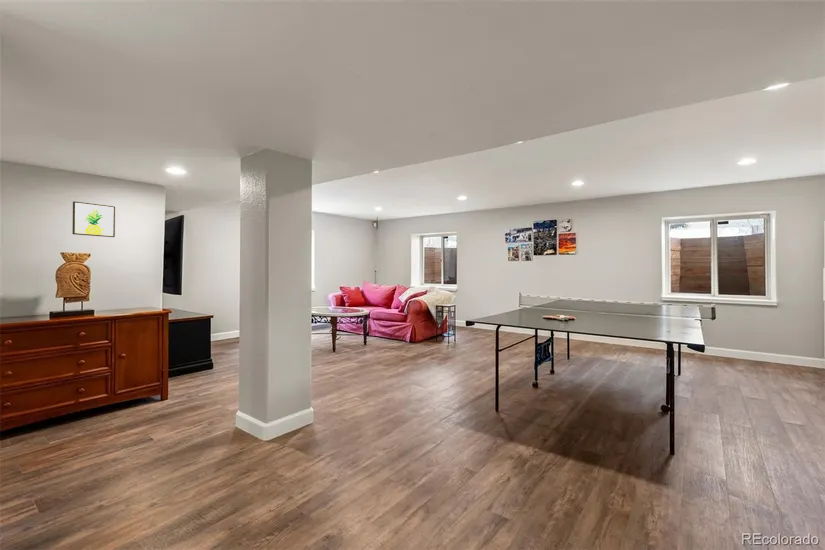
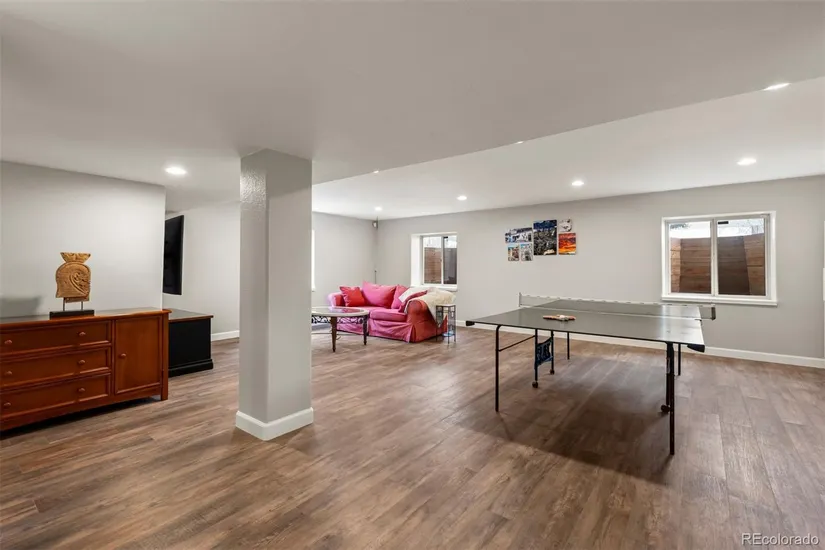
- wall art (94, 219)
